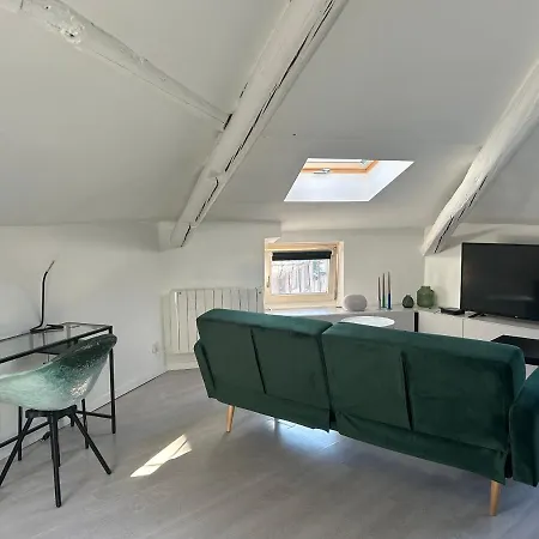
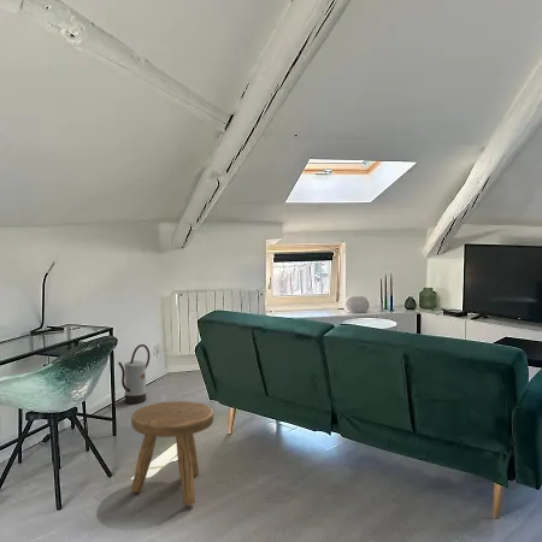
+ stool (177, 450)
+ watering can (134, 373)
